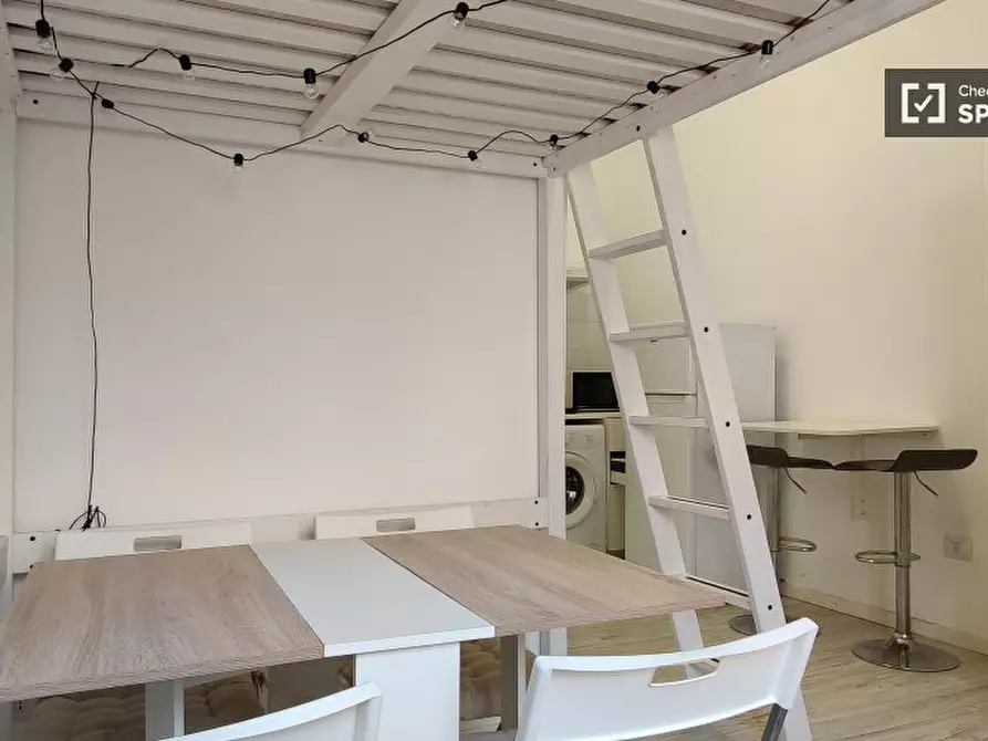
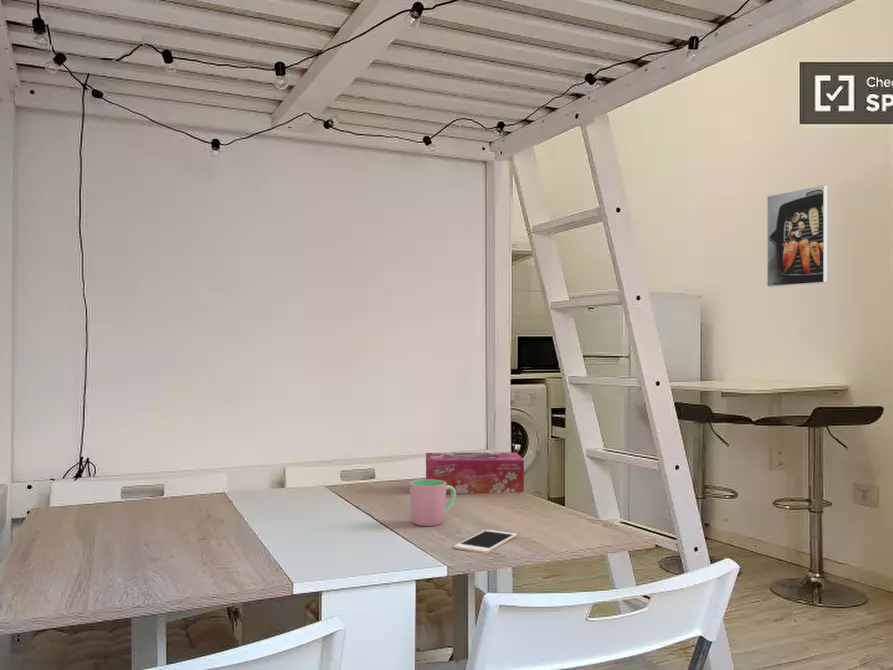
+ tissue box (473, 472)
+ cell phone (486, 540)
+ cup (433, 502)
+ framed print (796, 237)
